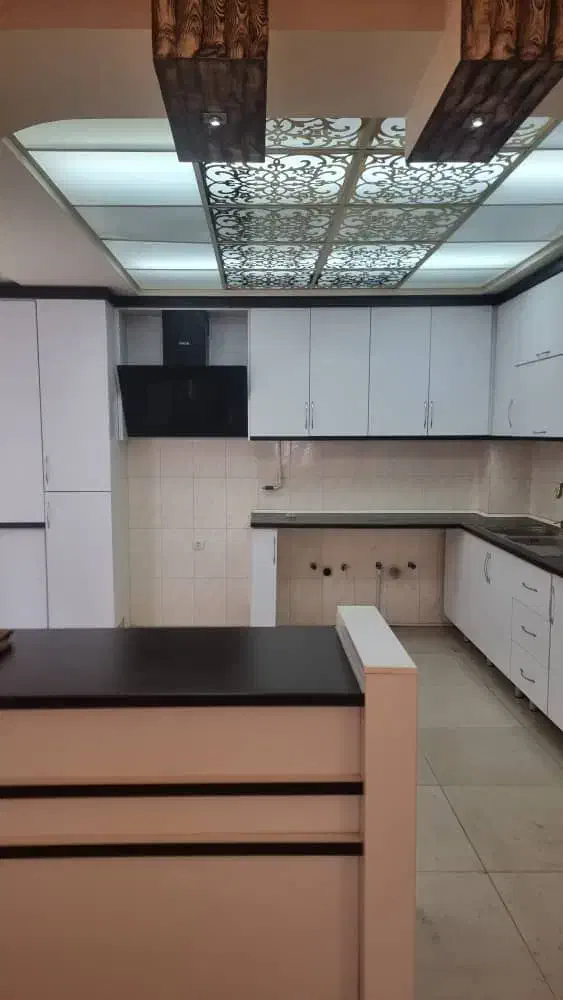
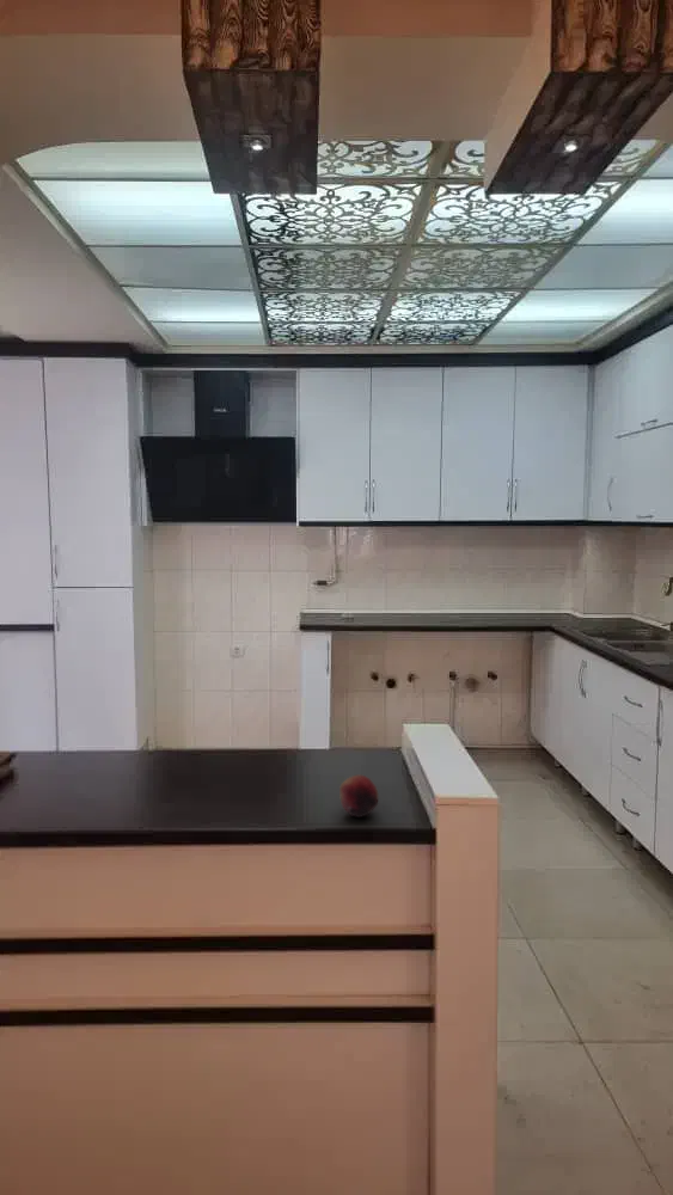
+ fruit (359, 796)
